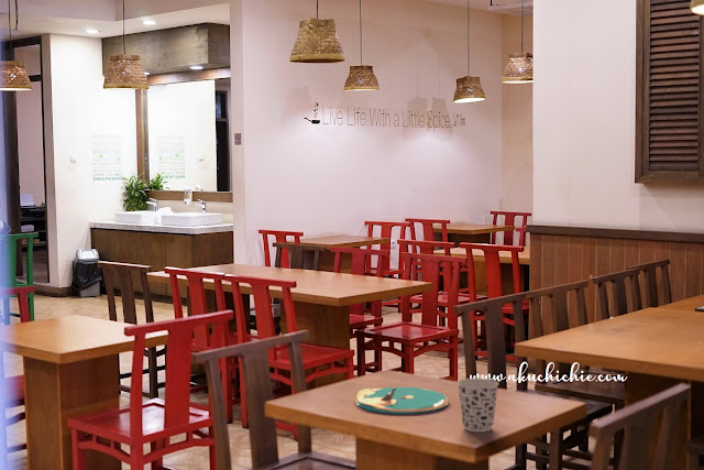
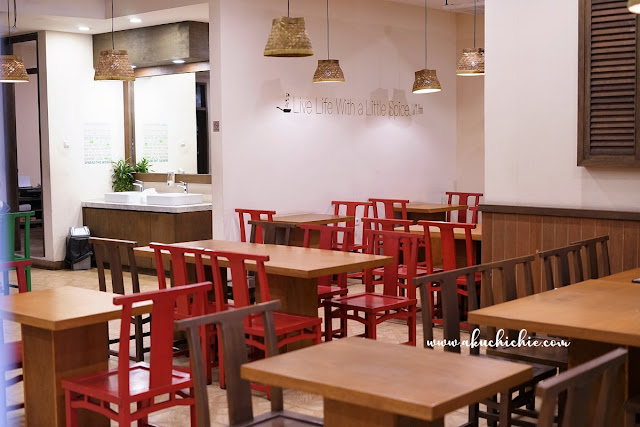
- cup (477, 405)
- plate (402, 393)
